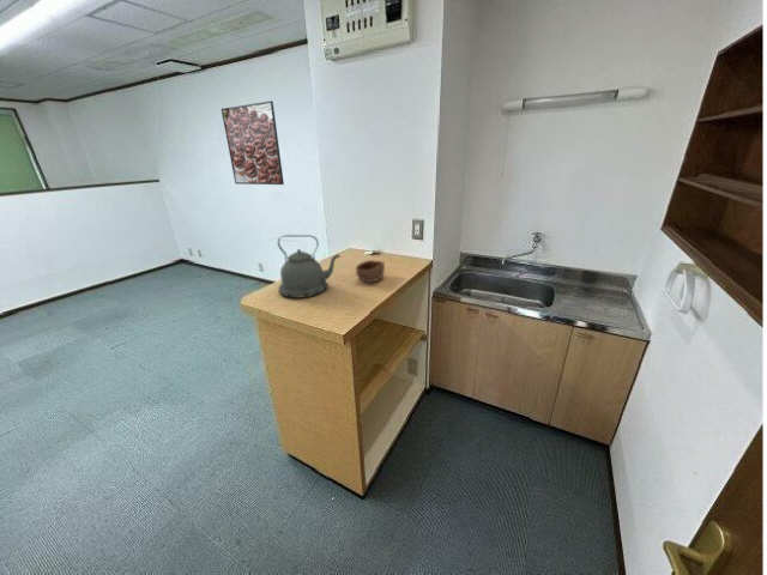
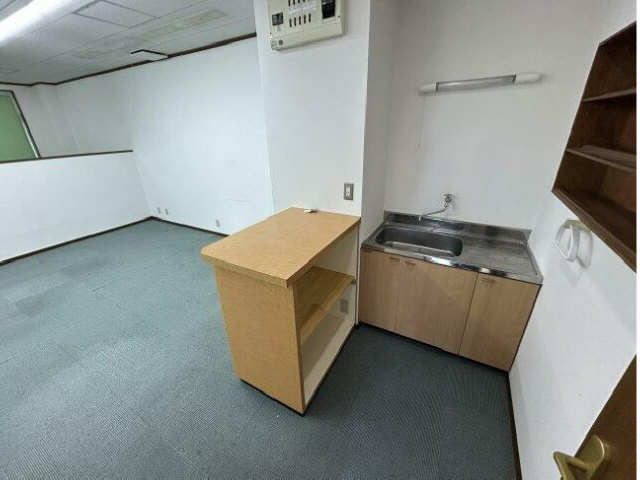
- kettle (303, 262)
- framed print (252, 146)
- bowl (370, 271)
